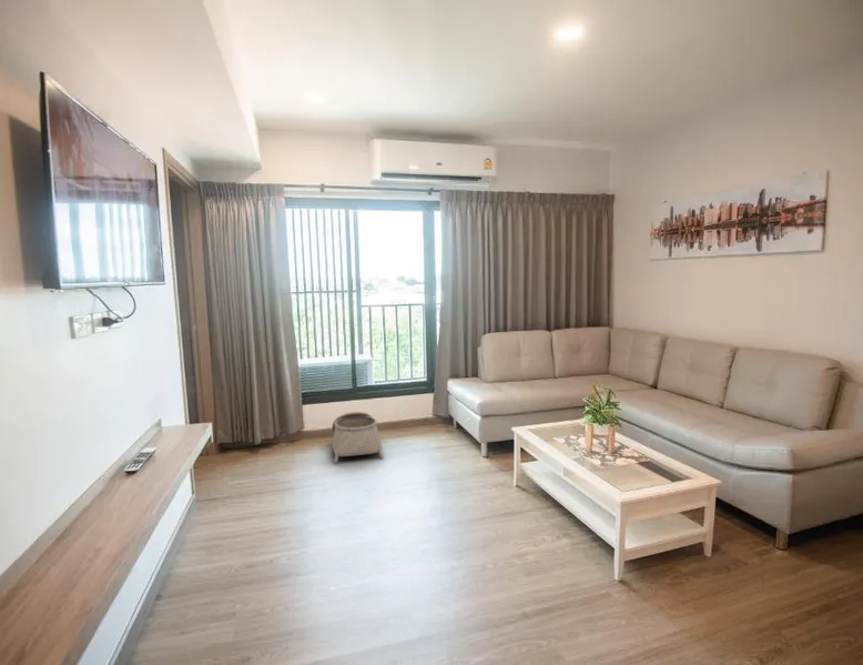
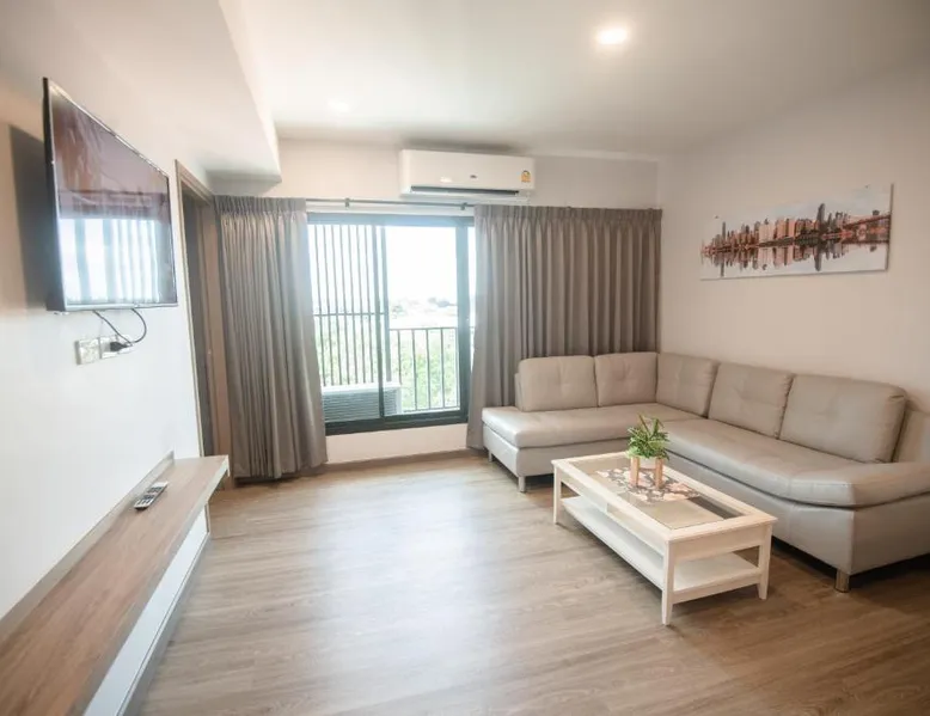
- basket (355, 431)
